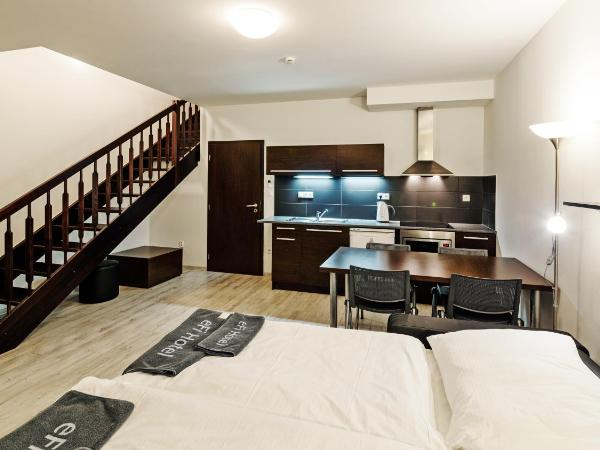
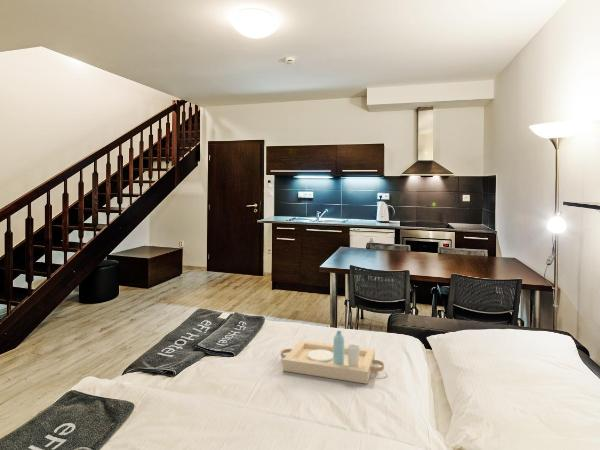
+ serving tray (330, 345)
